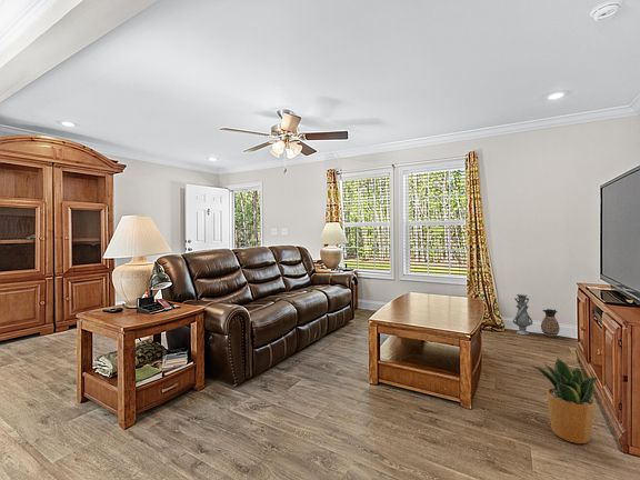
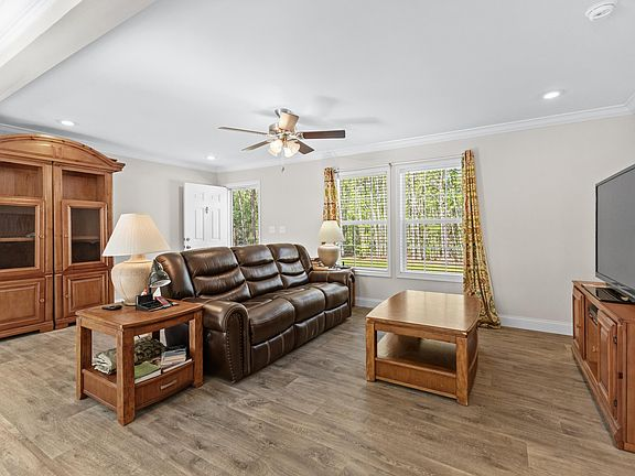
- potted plant (566, 400)
- vase (522, 313)
- ceramic jug (550, 322)
